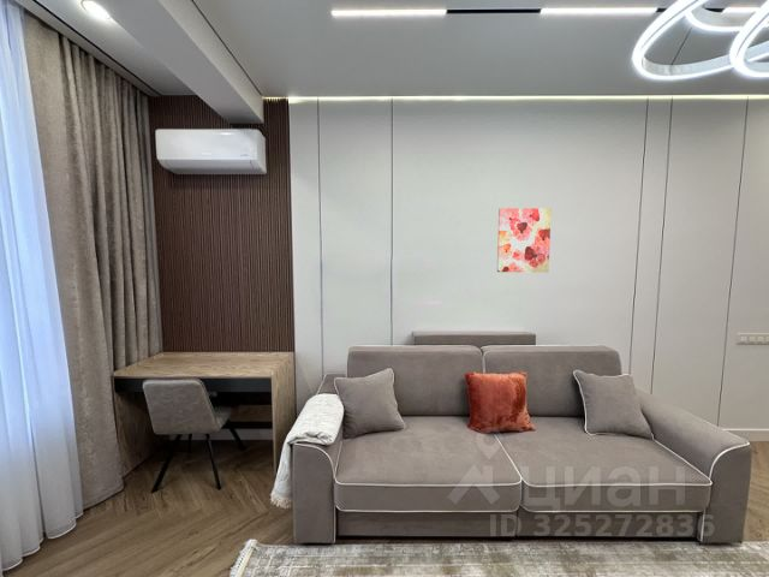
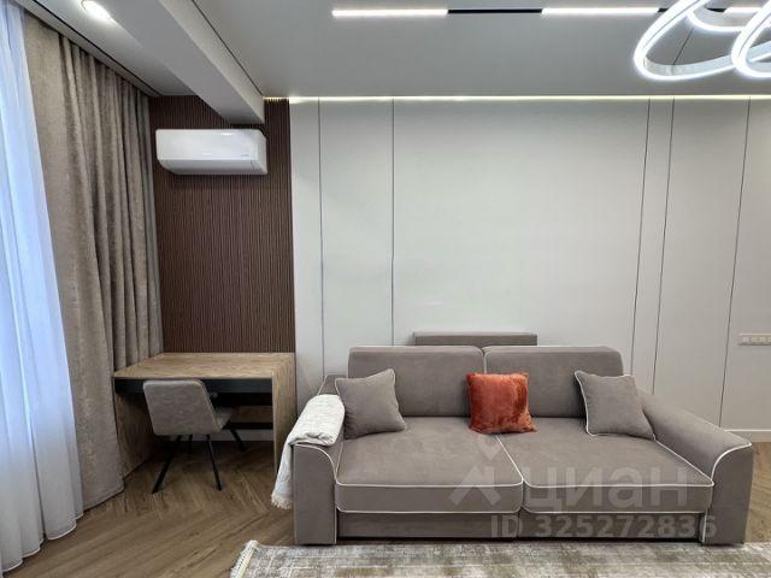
- wall art (523, 240)
